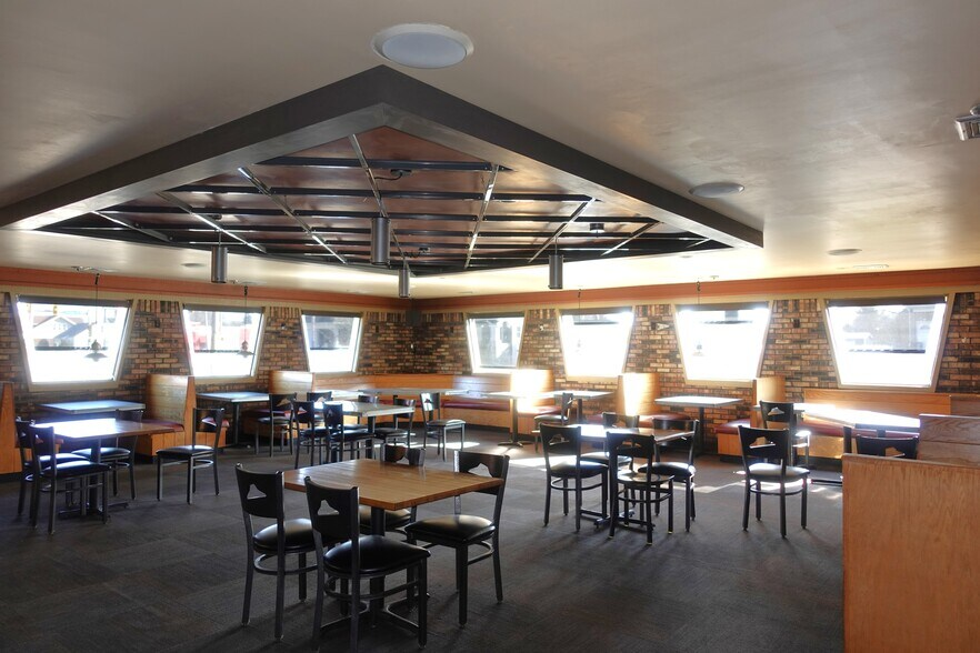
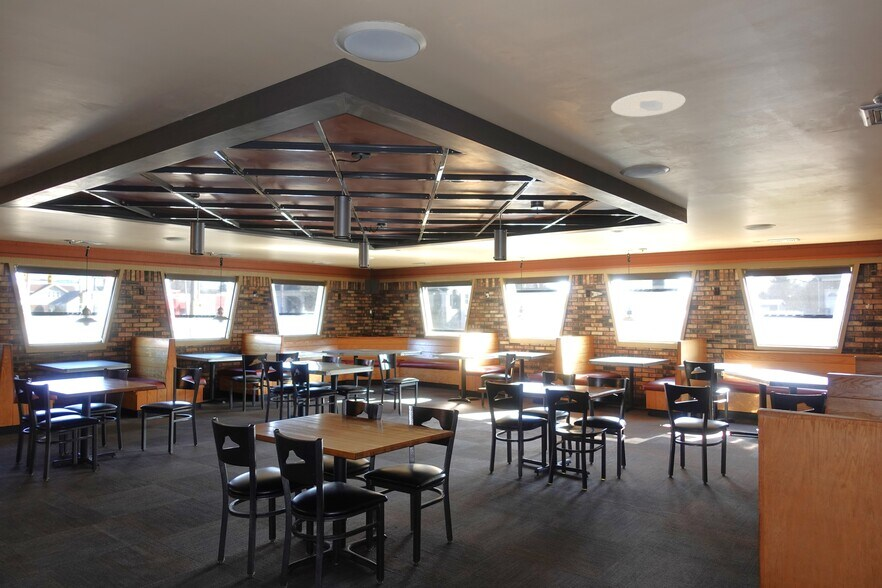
+ recessed light (647, 101)
